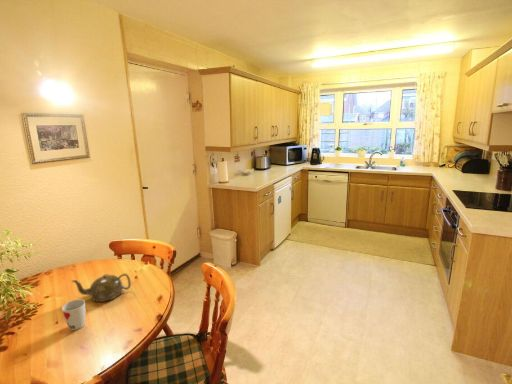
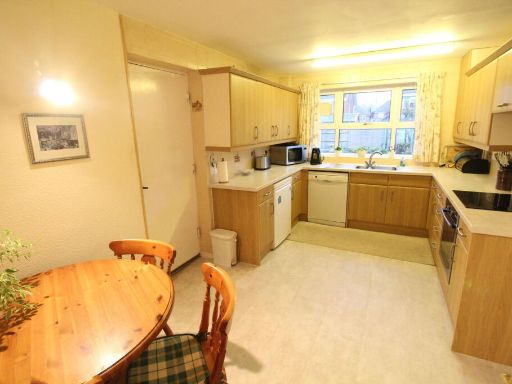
- cup (75, 315)
- teapot (102, 285)
